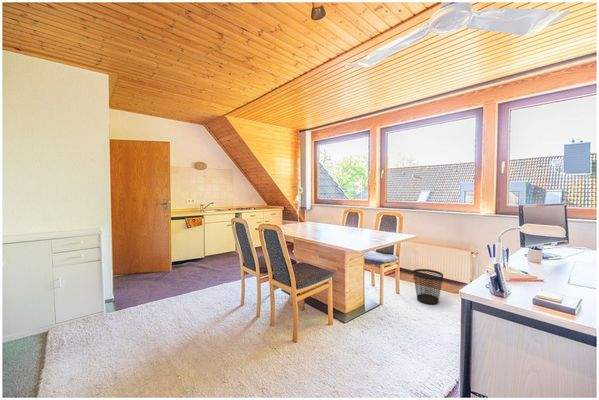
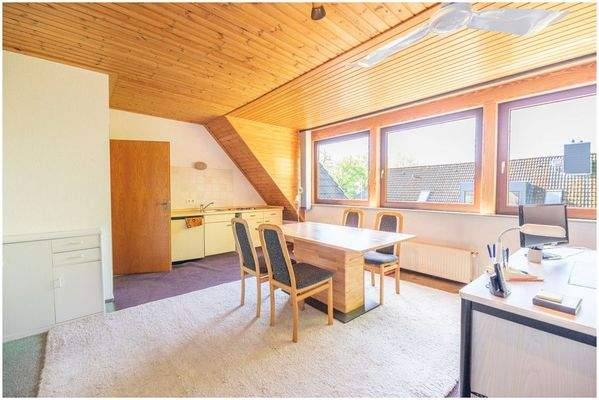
- wastebasket (427, 287)
